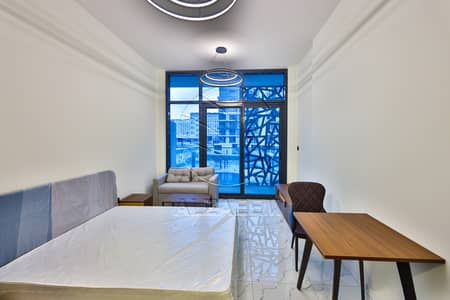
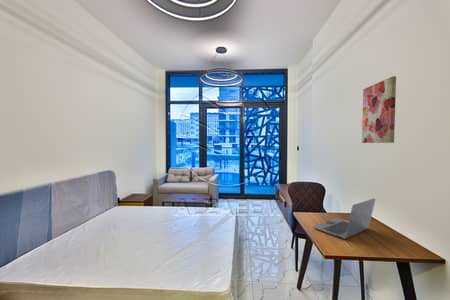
+ wall art (377, 113)
+ laptop (341, 219)
